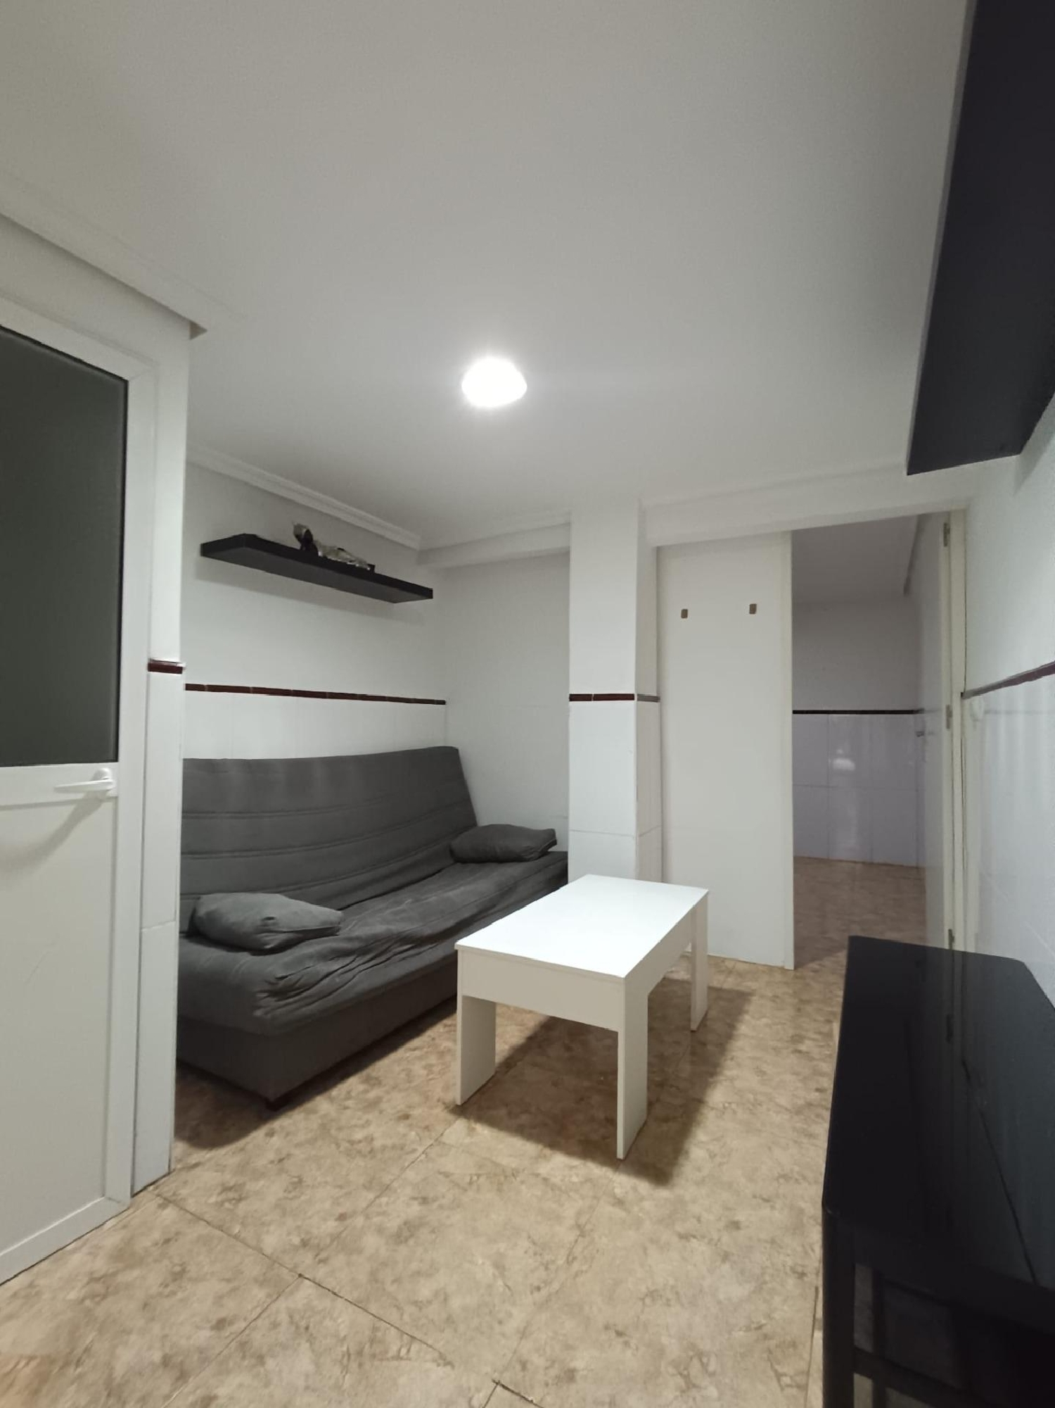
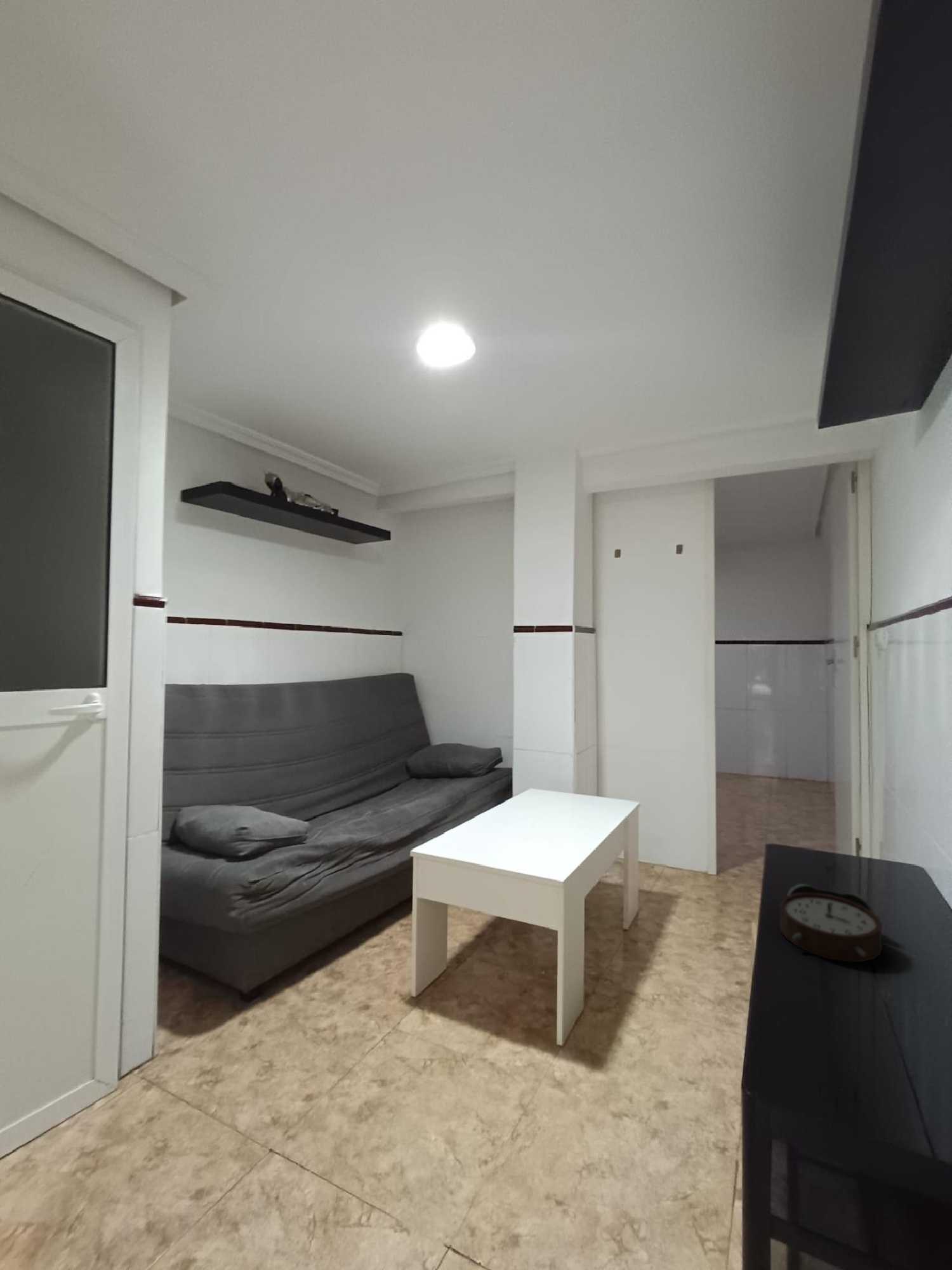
+ alarm clock (829, 916)
